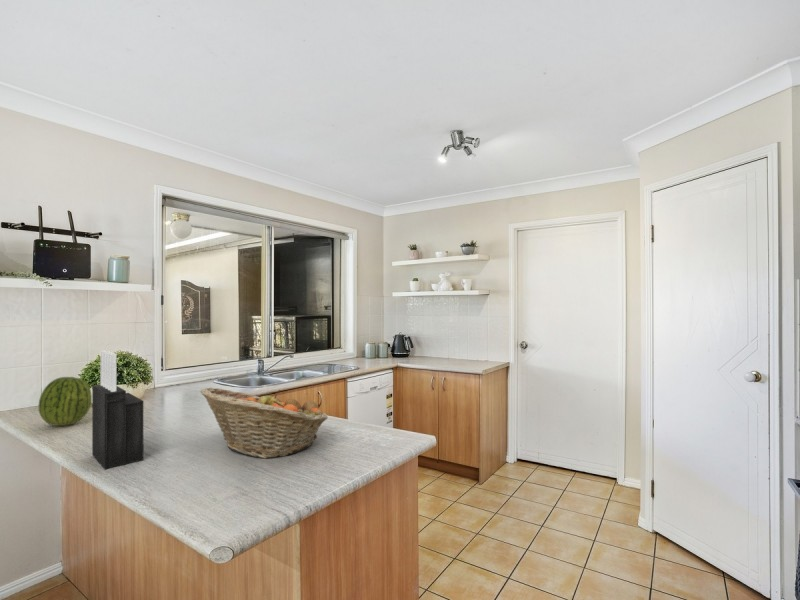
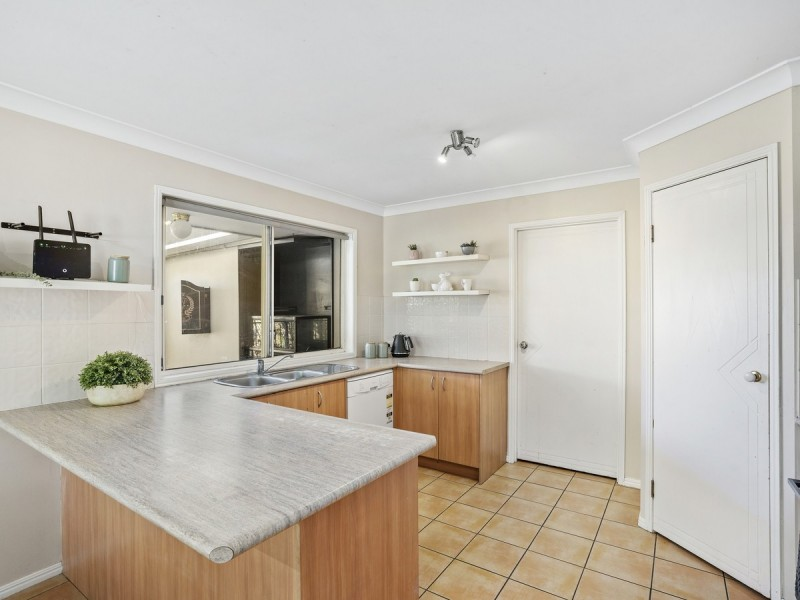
- fruit (65, 400)
- fruit basket (264, 414)
- knife block (121, 403)
